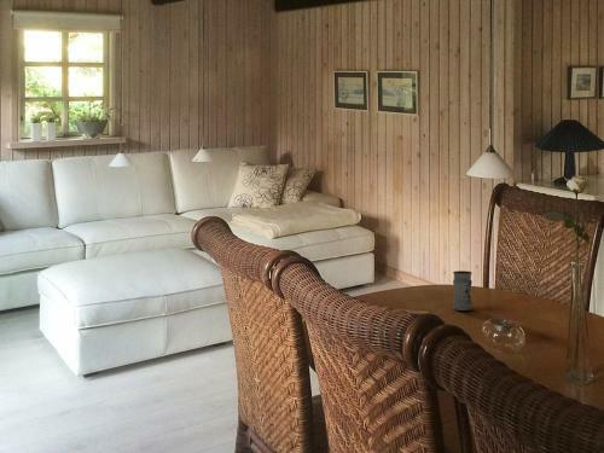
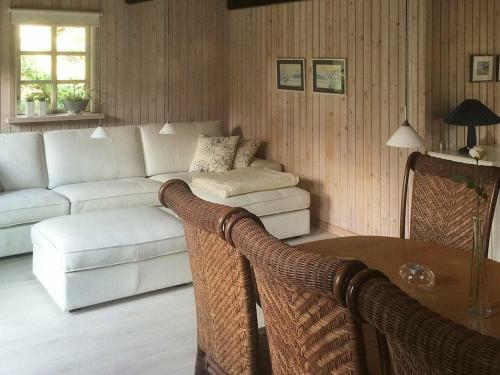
- jar (461, 290)
